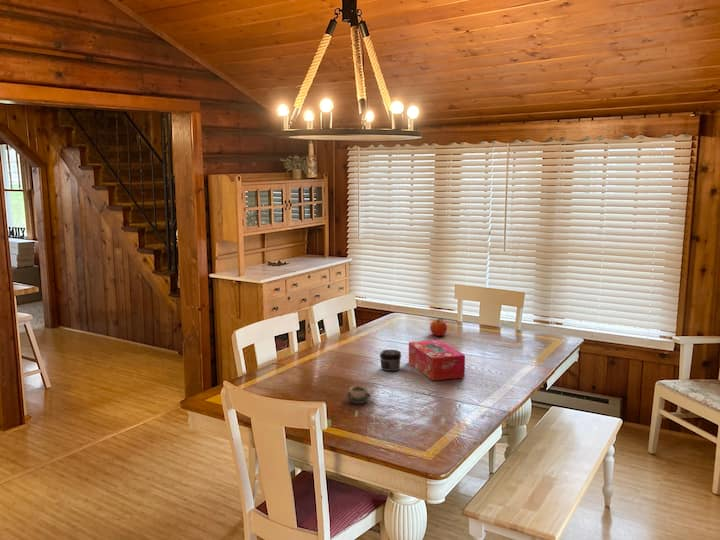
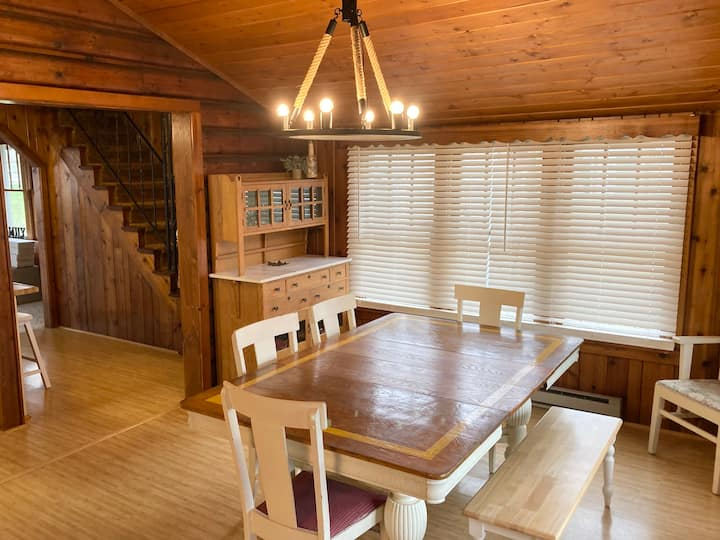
- jar (390, 360)
- cup (358, 394)
- tissue box (435, 359)
- fruit (438, 326)
